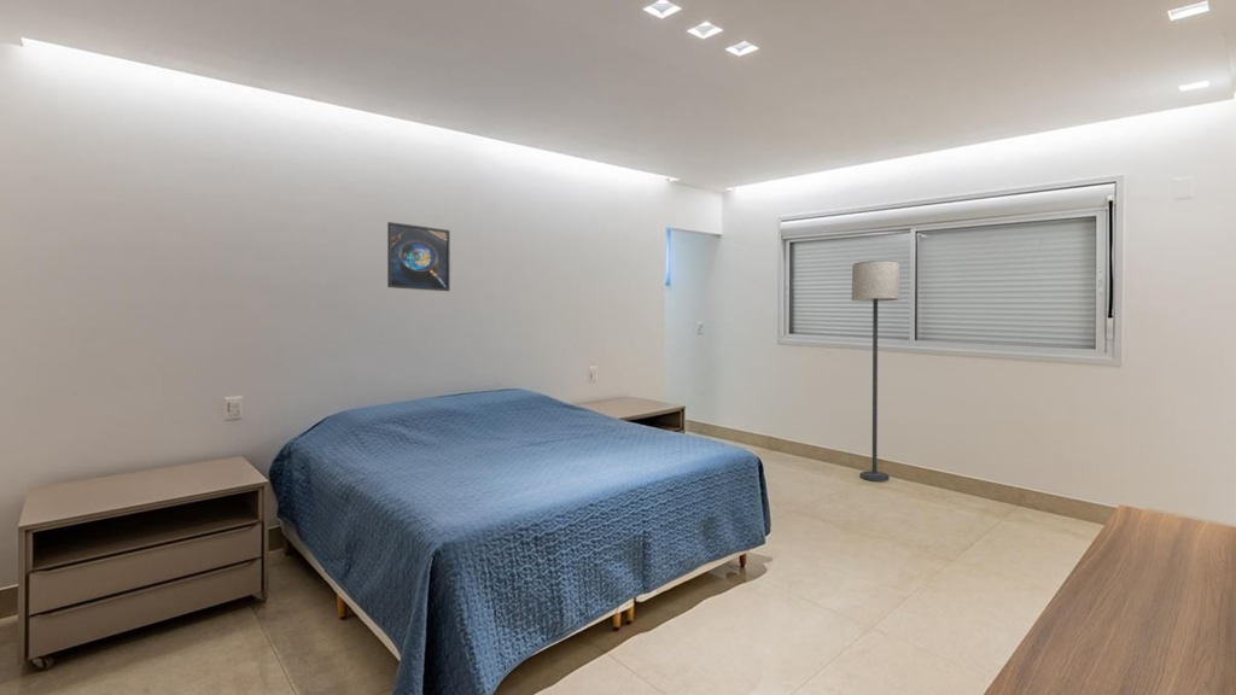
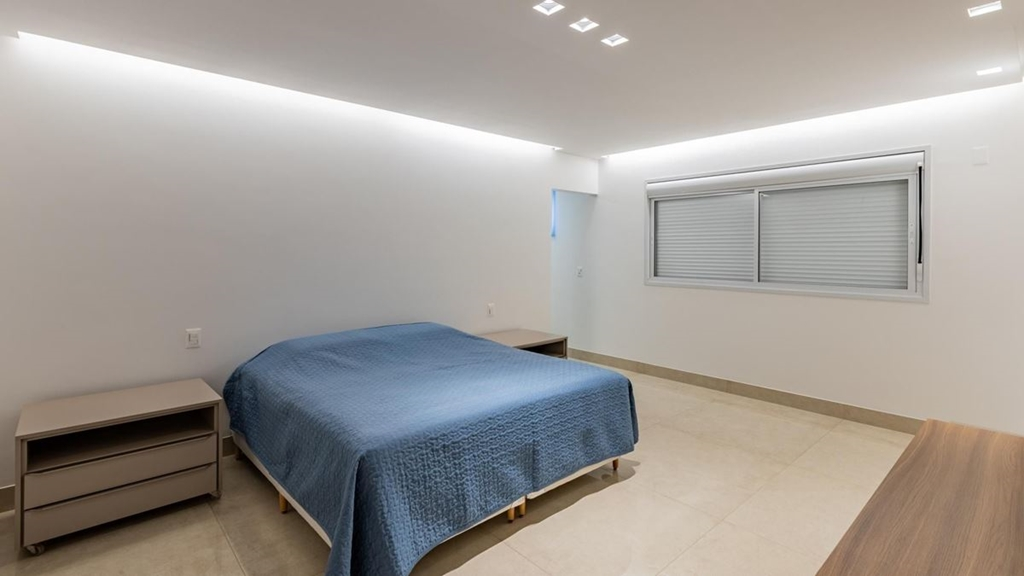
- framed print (419, 257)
- lamp (874, 370)
